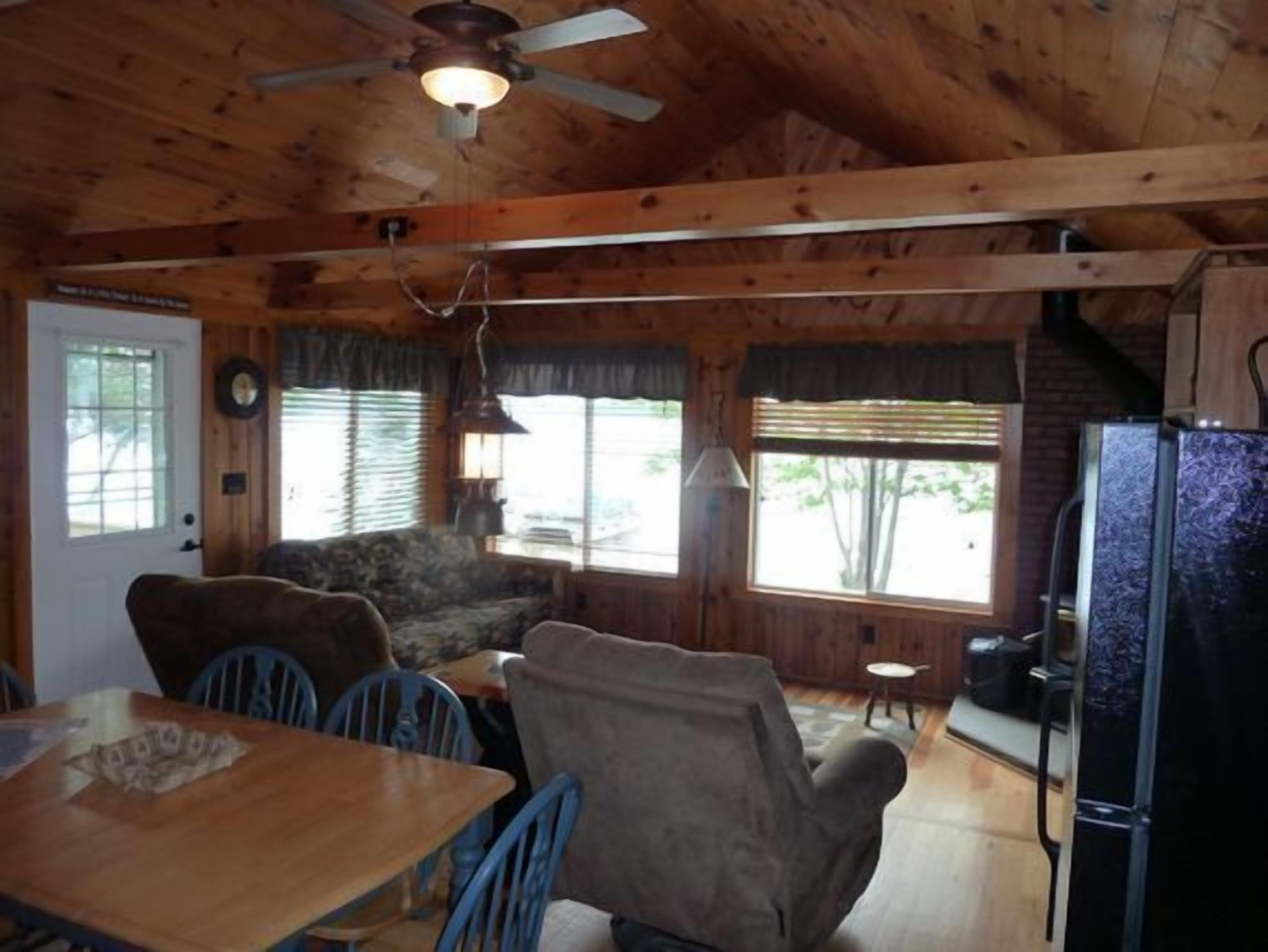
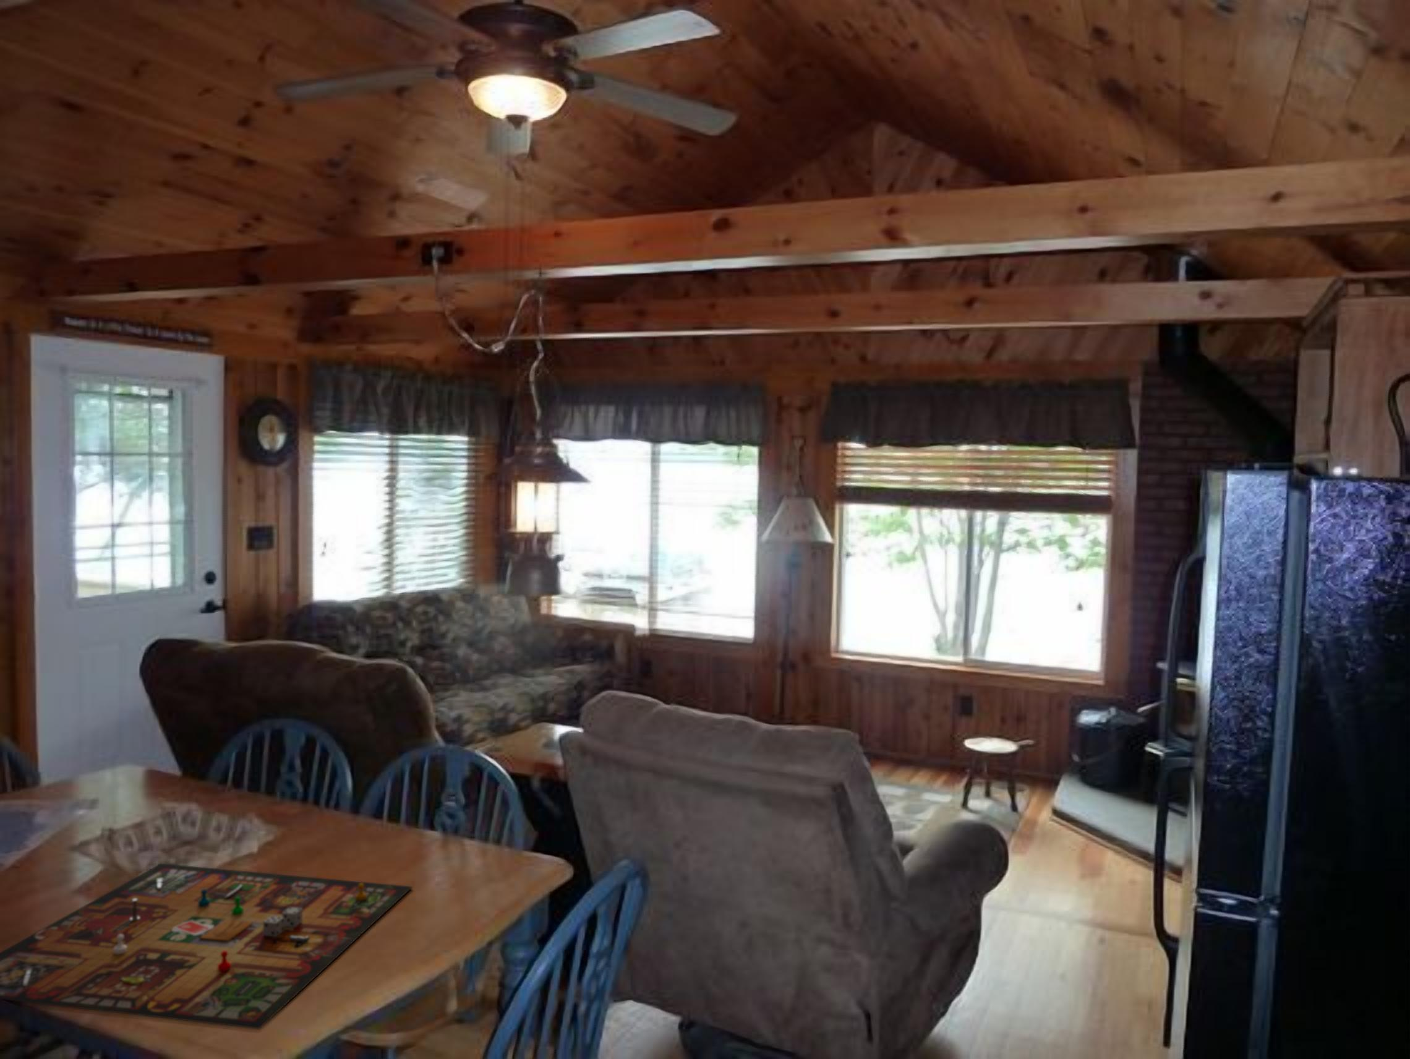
+ gameboard (201, 922)
